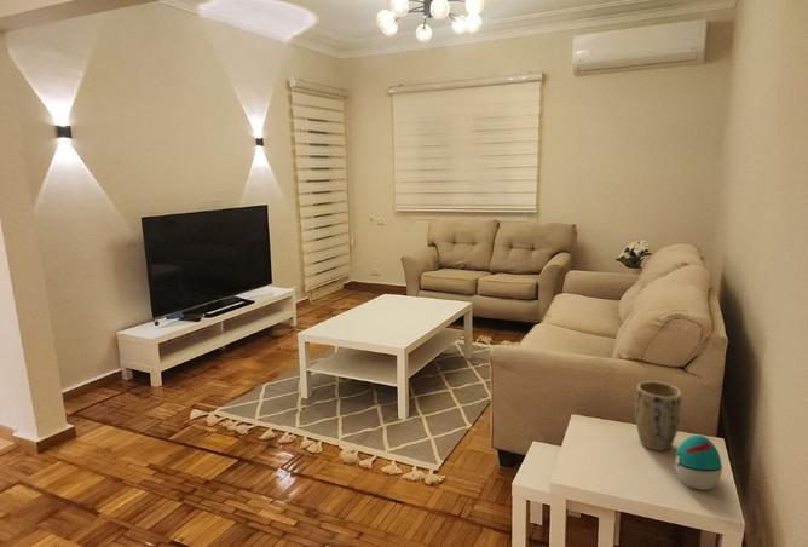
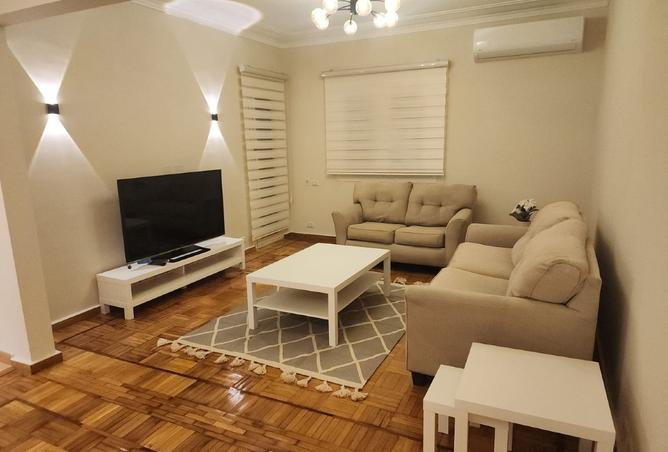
- decorative egg (698, 459)
- plant pot (657, 416)
